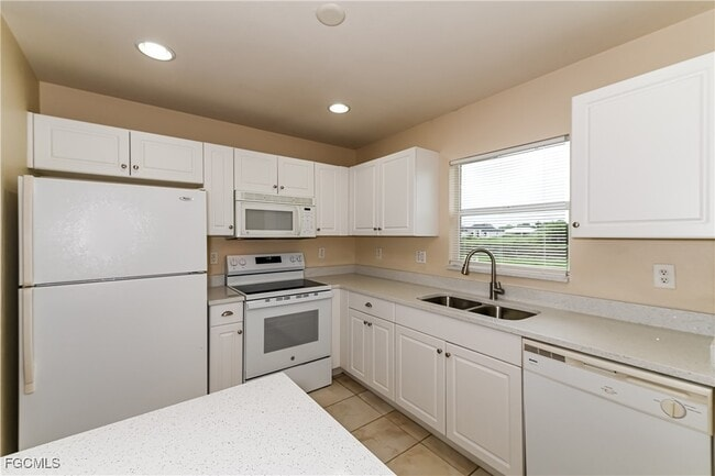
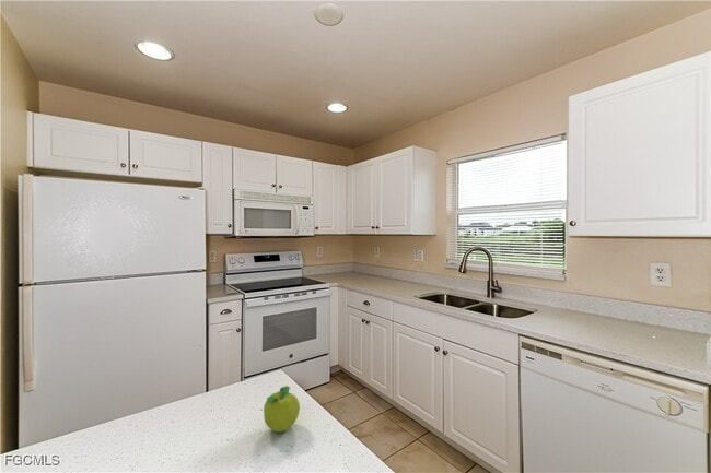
+ fruit (281, 410)
